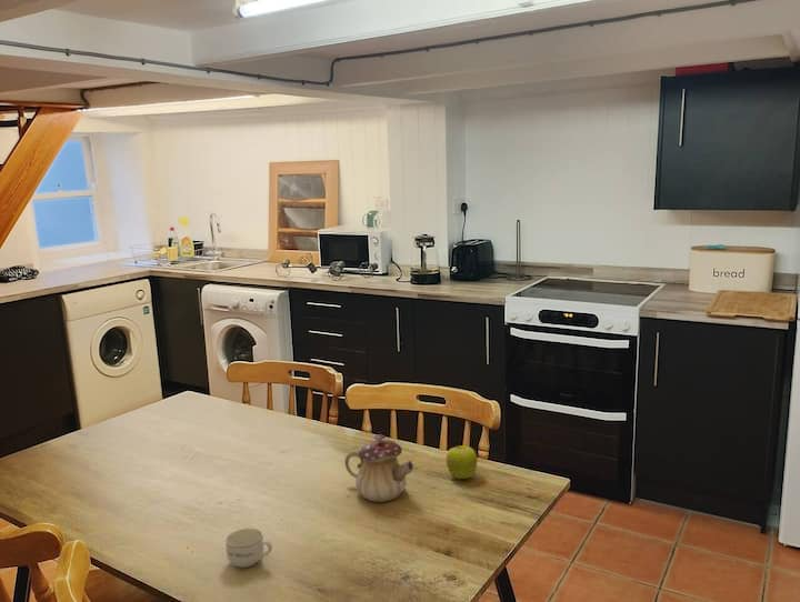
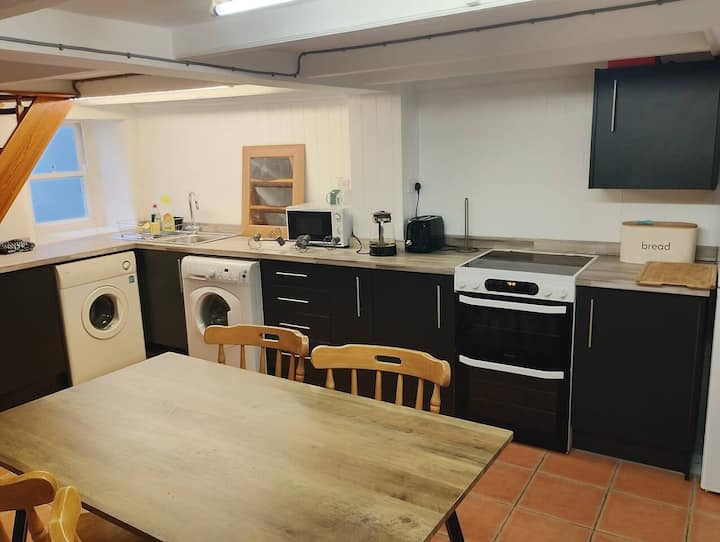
- teapot (377, 462)
- fruit (461, 461)
- cup (249, 550)
